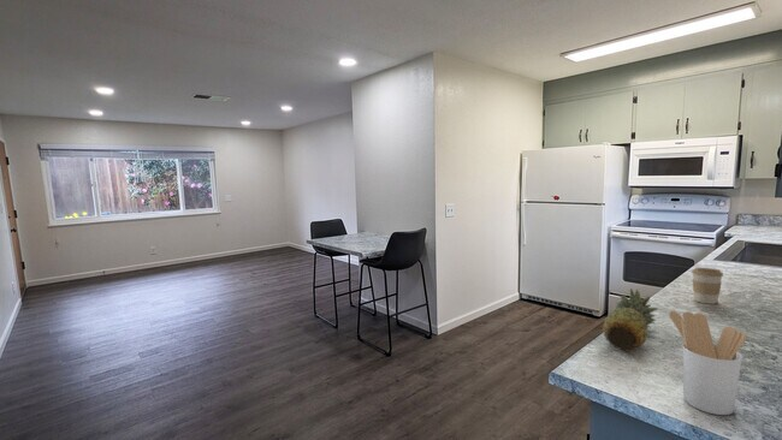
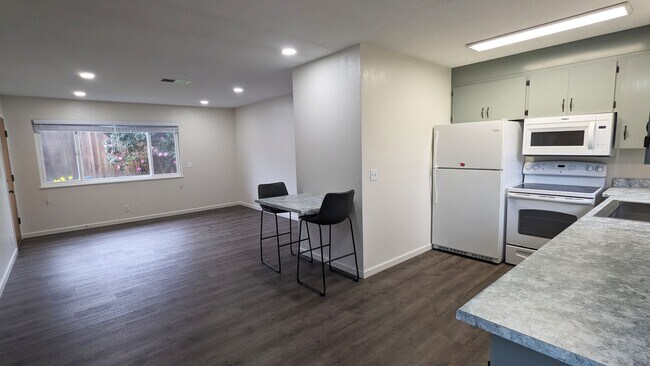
- coffee cup (706, 284)
- fruit (632, 317)
- utensil holder (701, 357)
